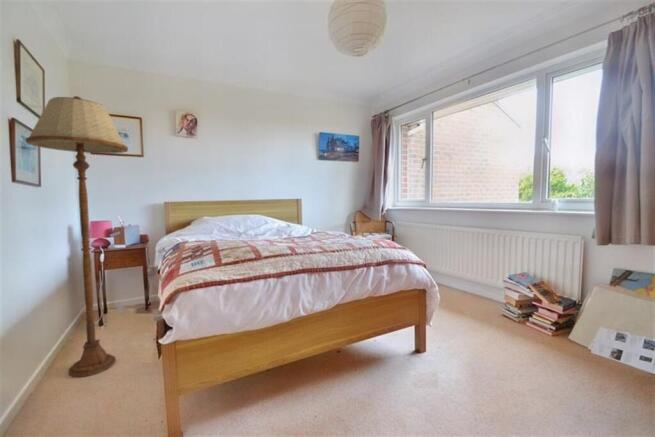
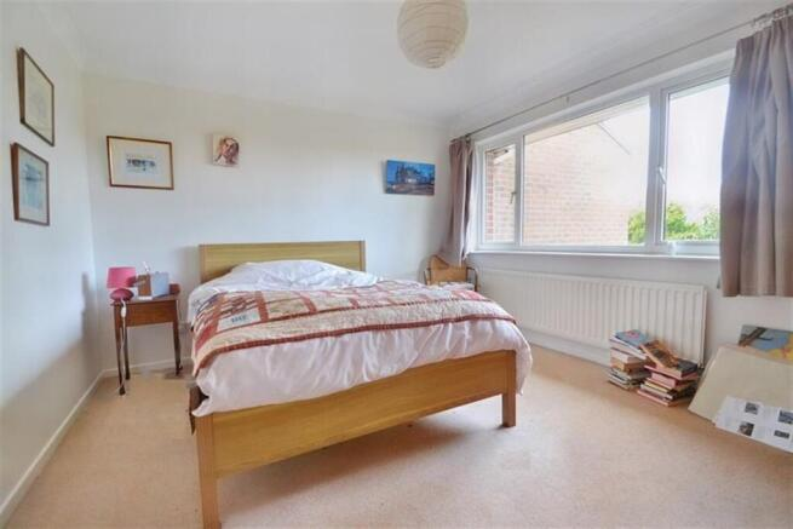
- floor lamp (86, 235)
